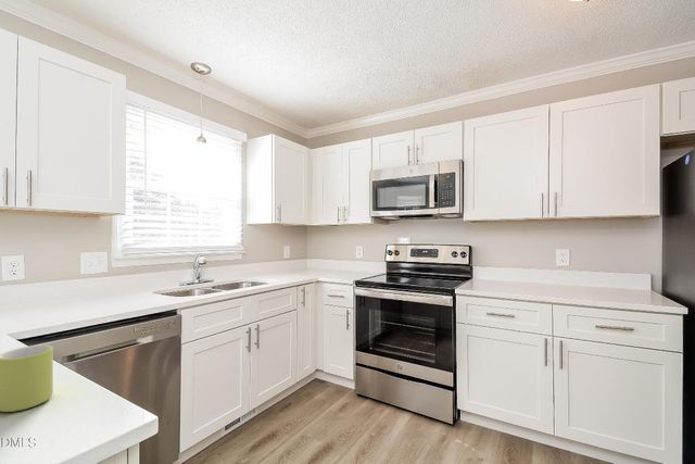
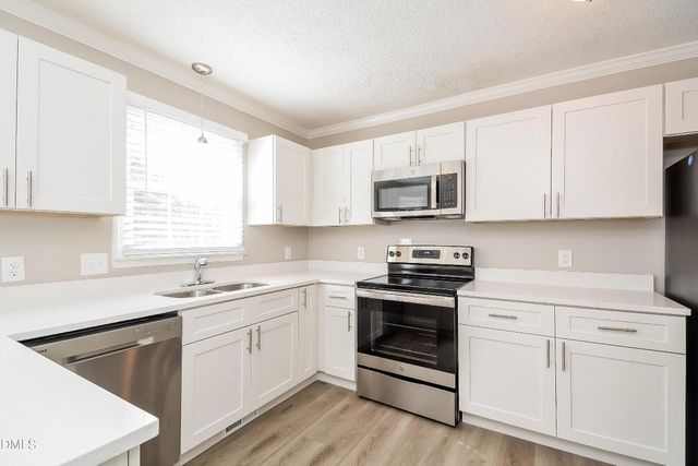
- mug (26, 374)
